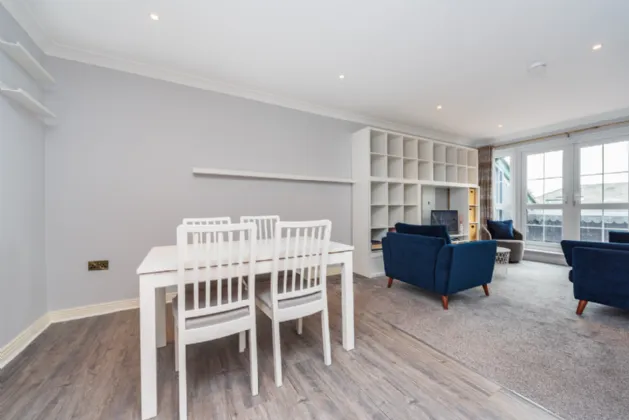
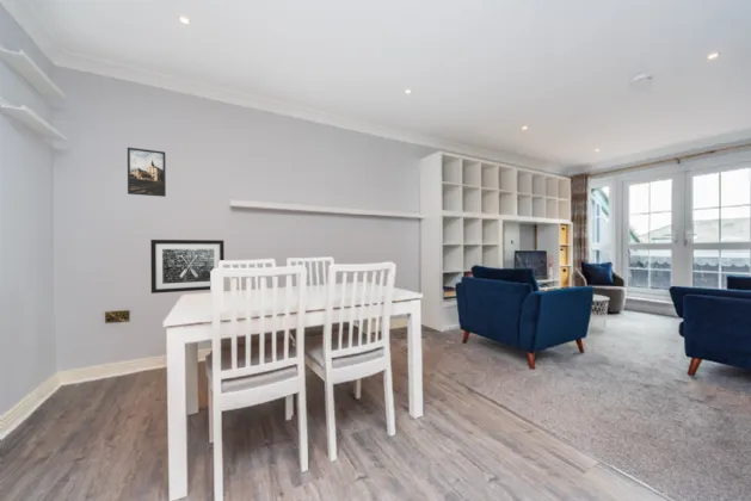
+ wall art (189, 265)
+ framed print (147, 172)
